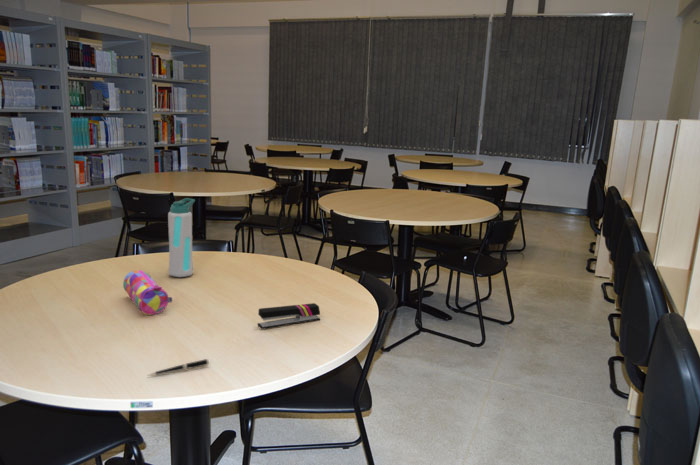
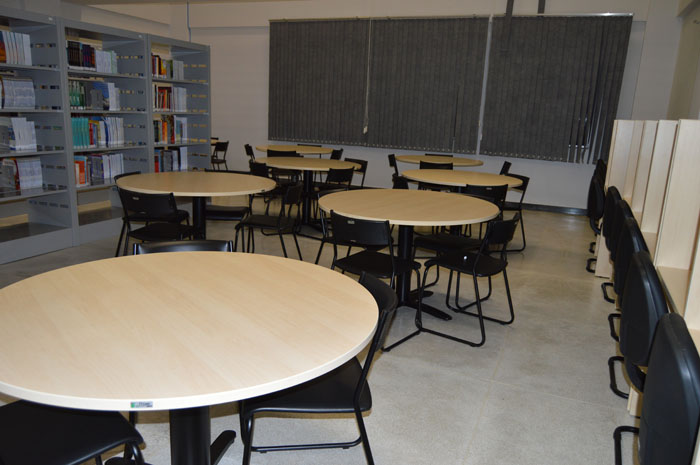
- pencil case (145, 291)
- pen (178, 367)
- stapler (289, 314)
- water bottle (181, 237)
